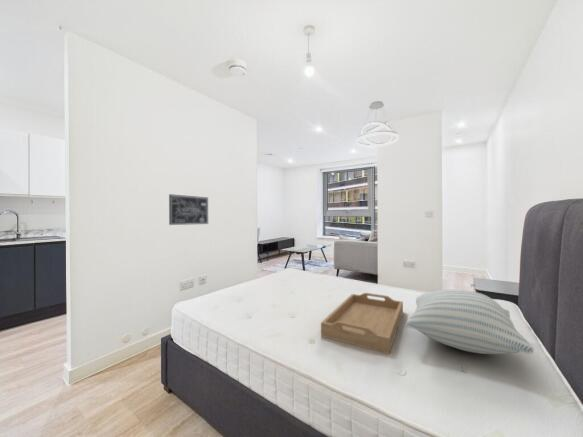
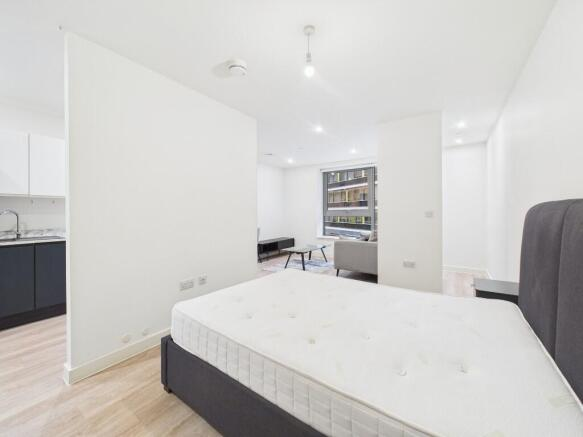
- pendant light (376, 123)
- serving tray (366, 315)
- pillow (460, 318)
- wall art (190, 210)
